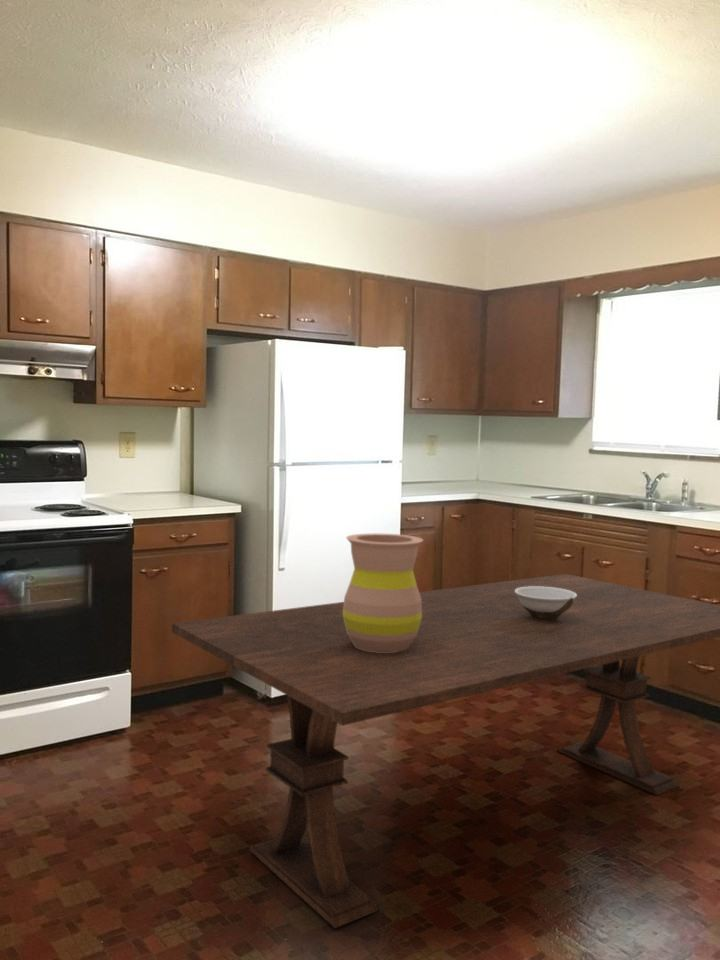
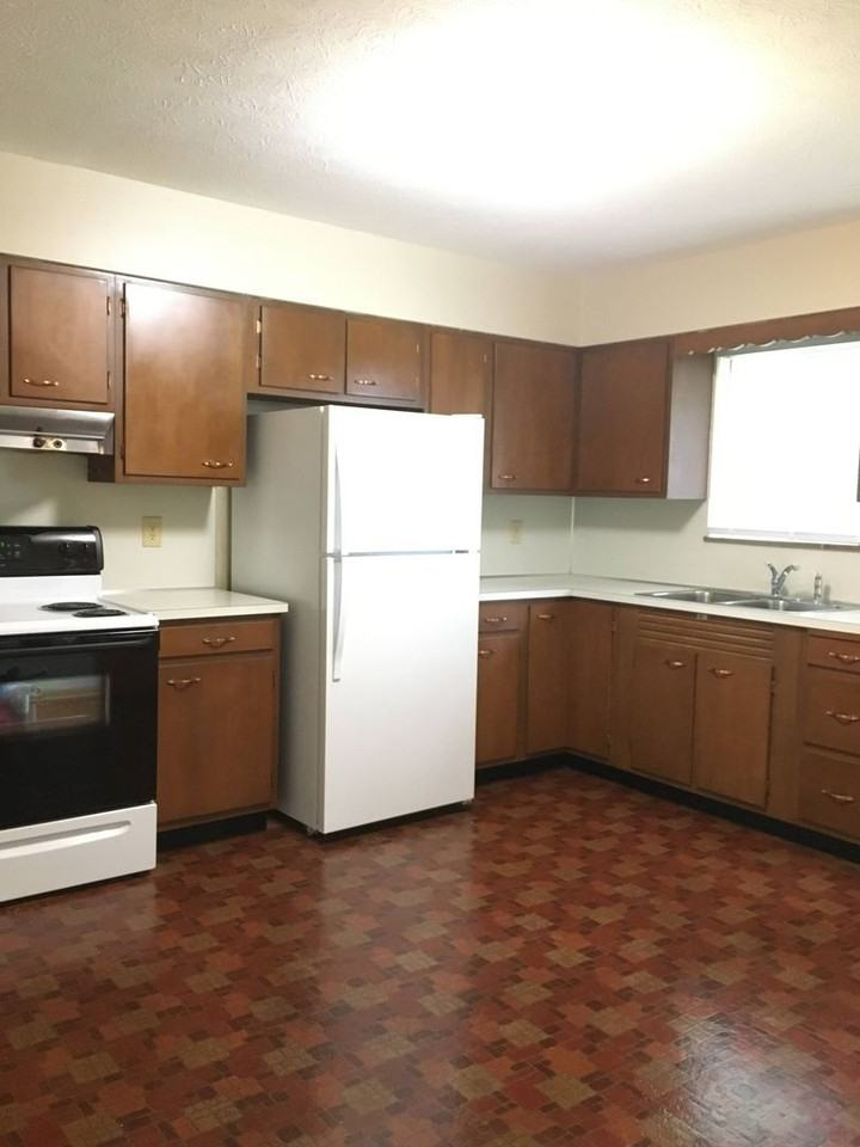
- dining table (482, 692)
- bowl (545, 604)
- vase (382, 591)
